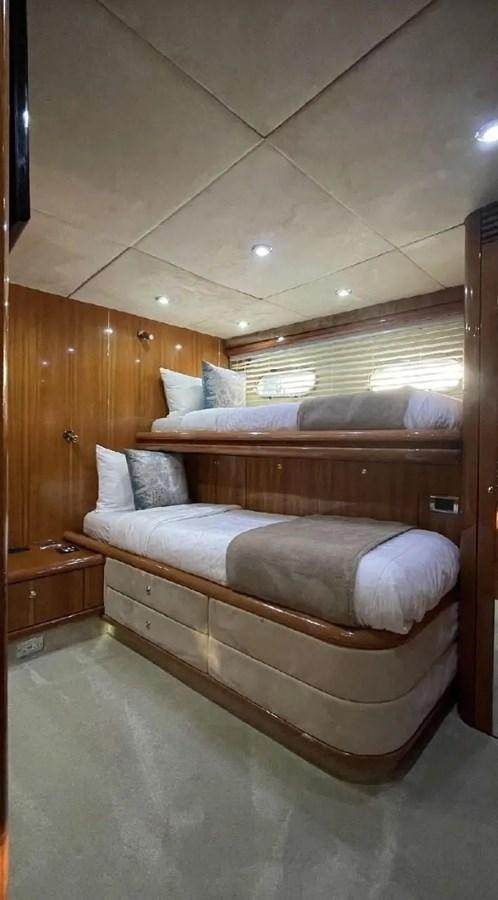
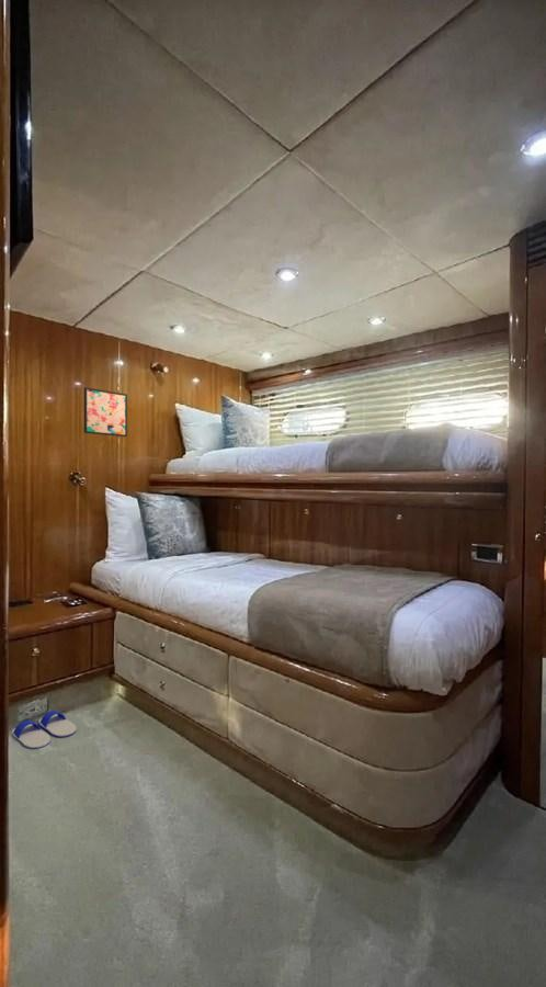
+ wall art (106, 412)
+ flip-flop (44, 726)
